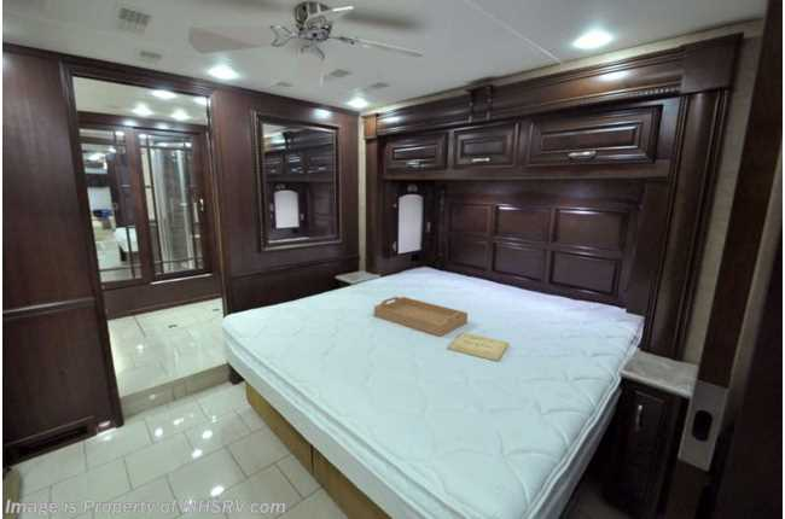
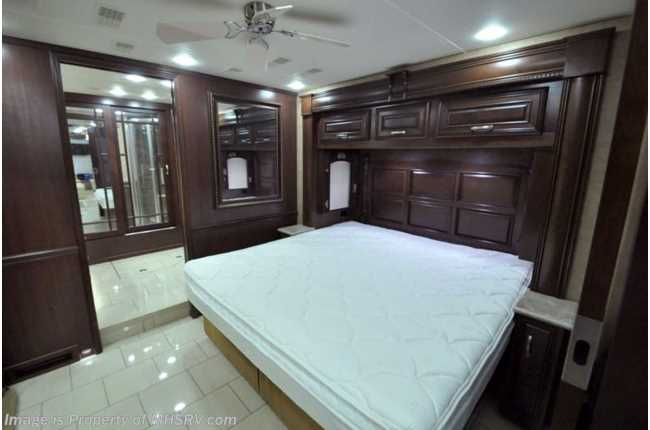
- book (478, 345)
- serving tray (419, 313)
